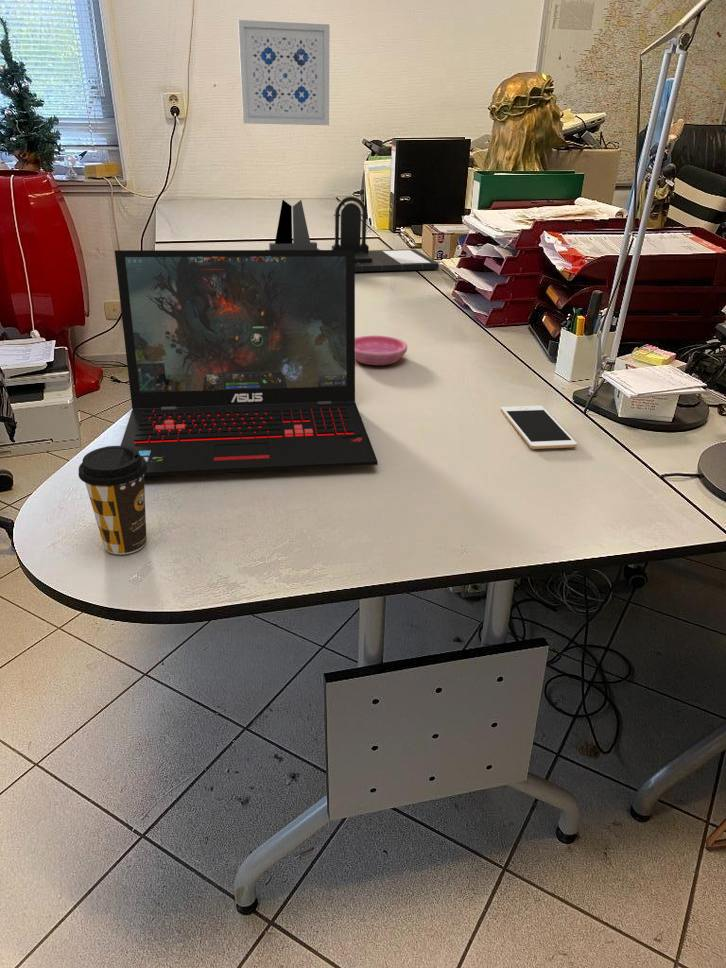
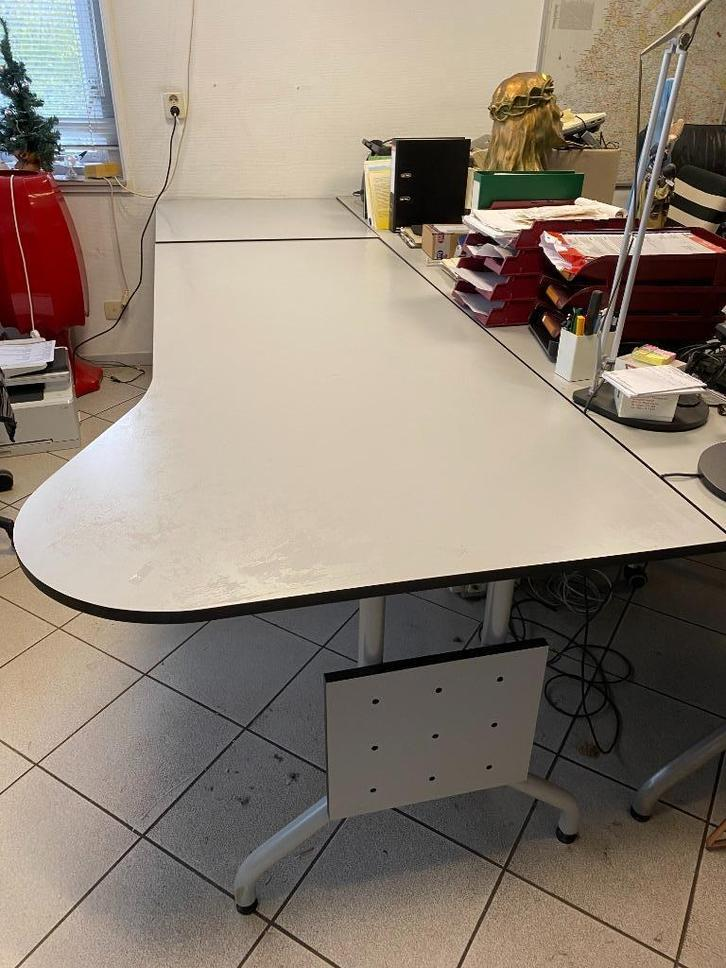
- desk organizer (347, 232)
- saucer (376, 351)
- laptop (242, 357)
- wall art (285, 74)
- cell phone (536, 425)
- coffee cup (118, 501)
